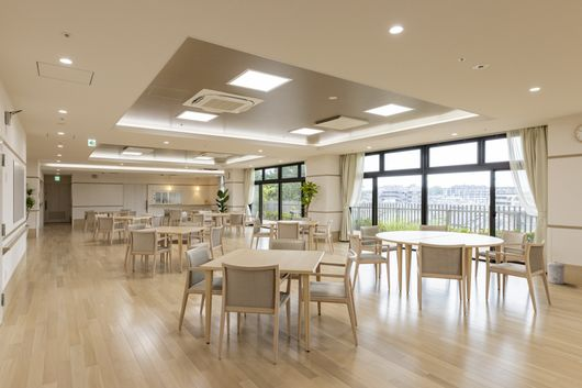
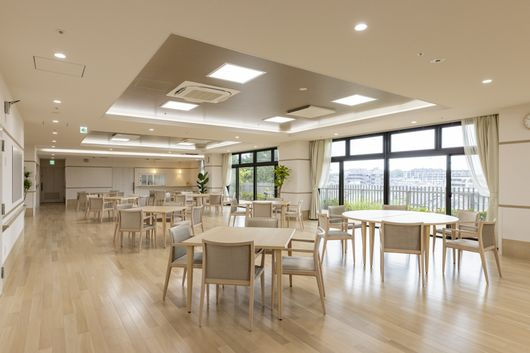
- trash can (556, 271)
